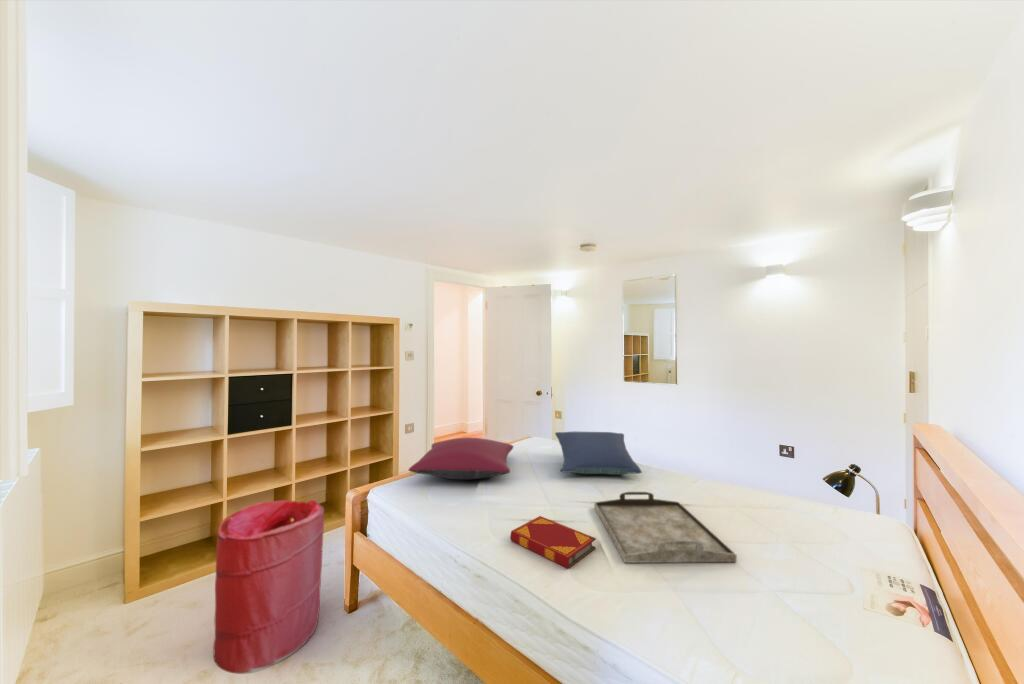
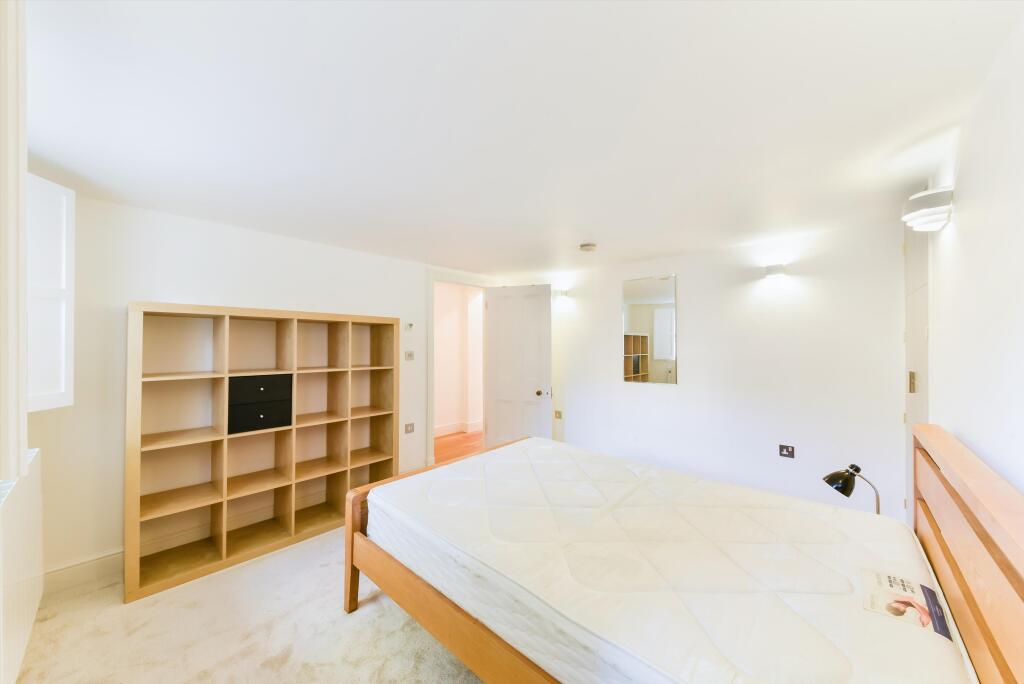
- hardback book (552, 539)
- pillow (594, 451)
- serving tray (655, 522)
- pillow (466, 456)
- laundry hamper (272, 571)
